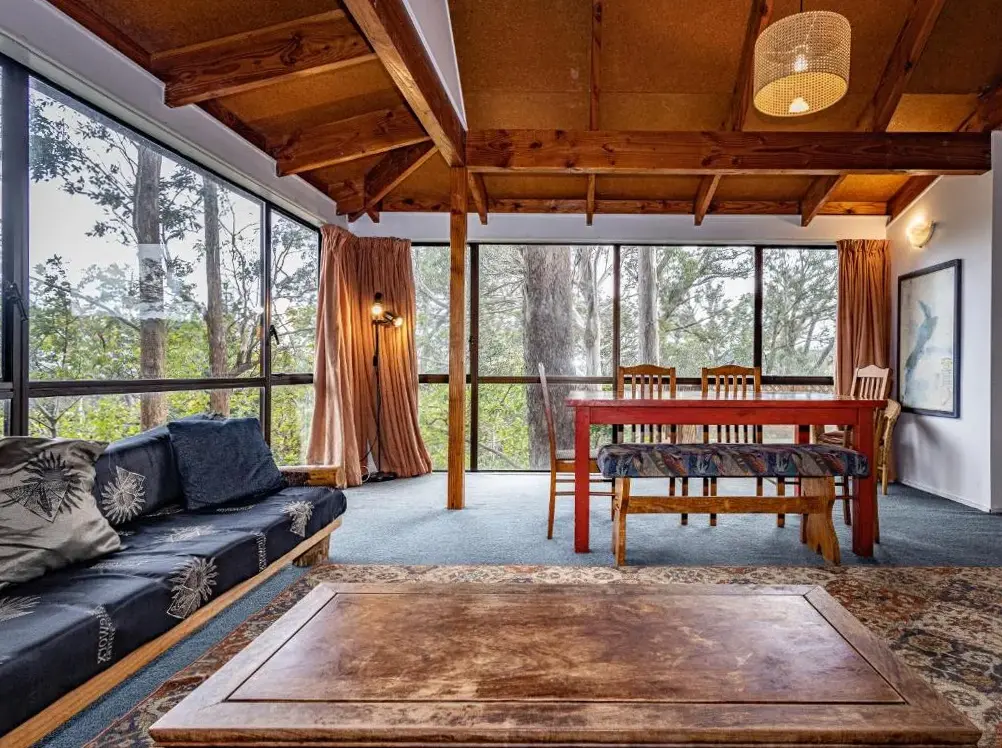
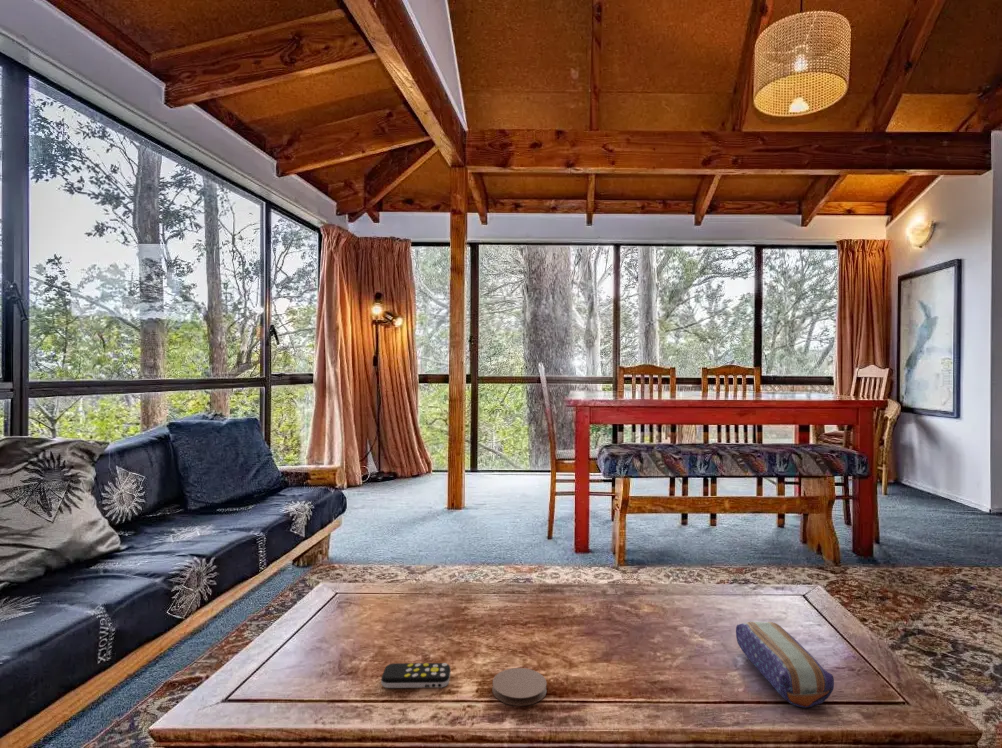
+ remote control (416, 674)
+ pencil case (780, 657)
+ coaster (519, 685)
